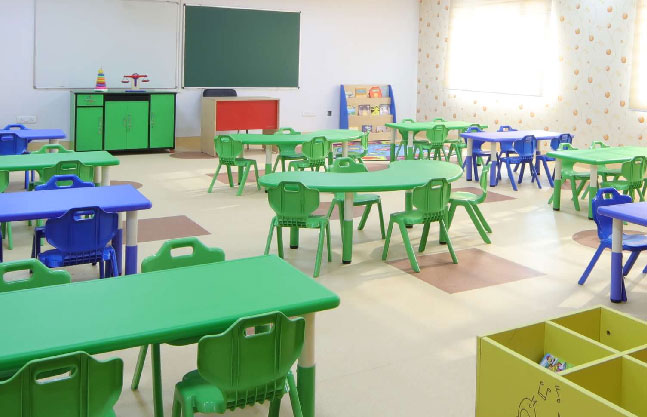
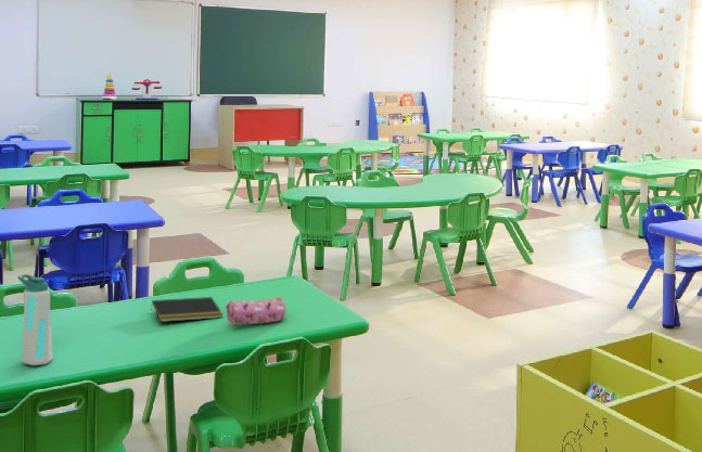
+ notepad (187, 309)
+ pencil case (255, 310)
+ water bottle (35, 319)
